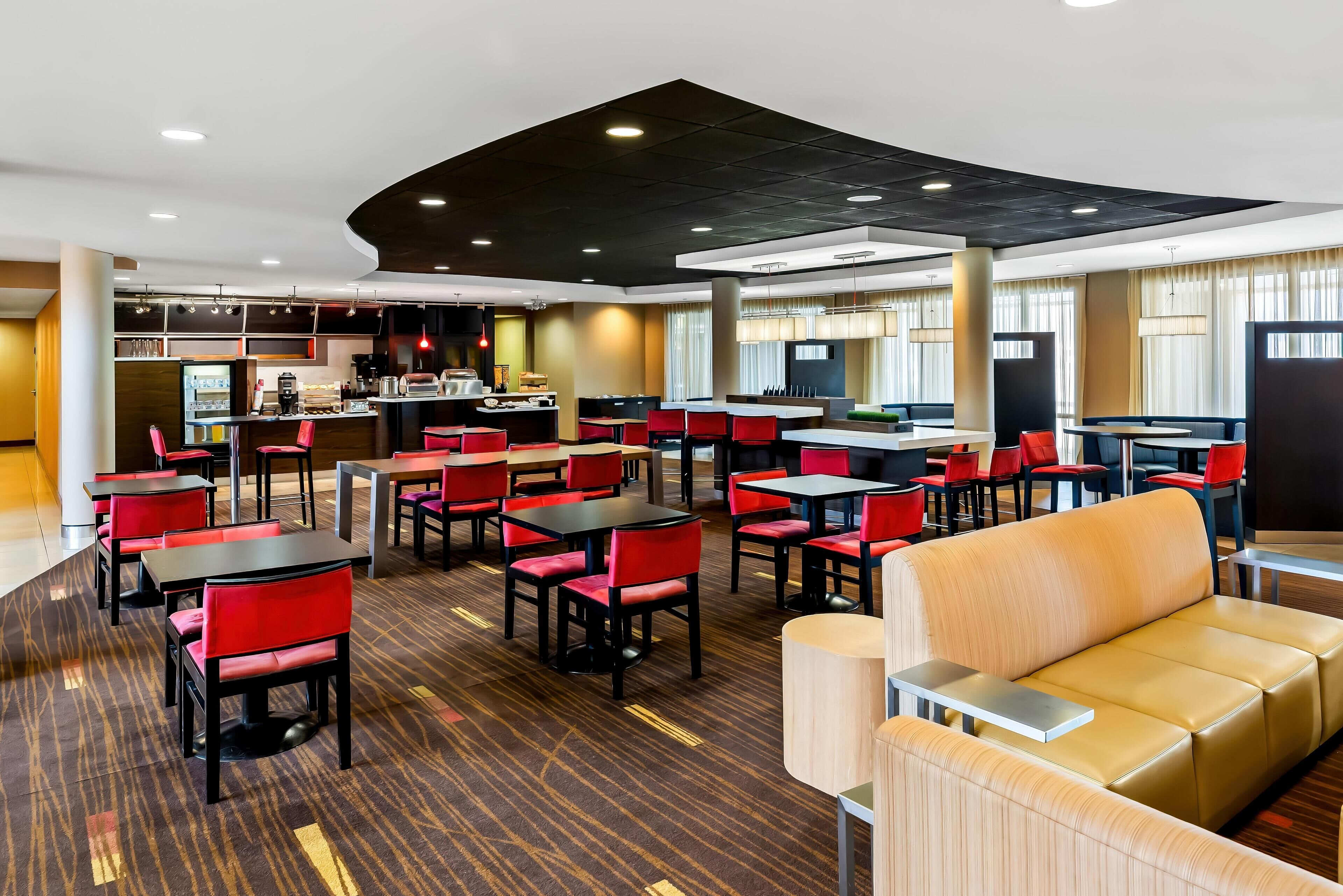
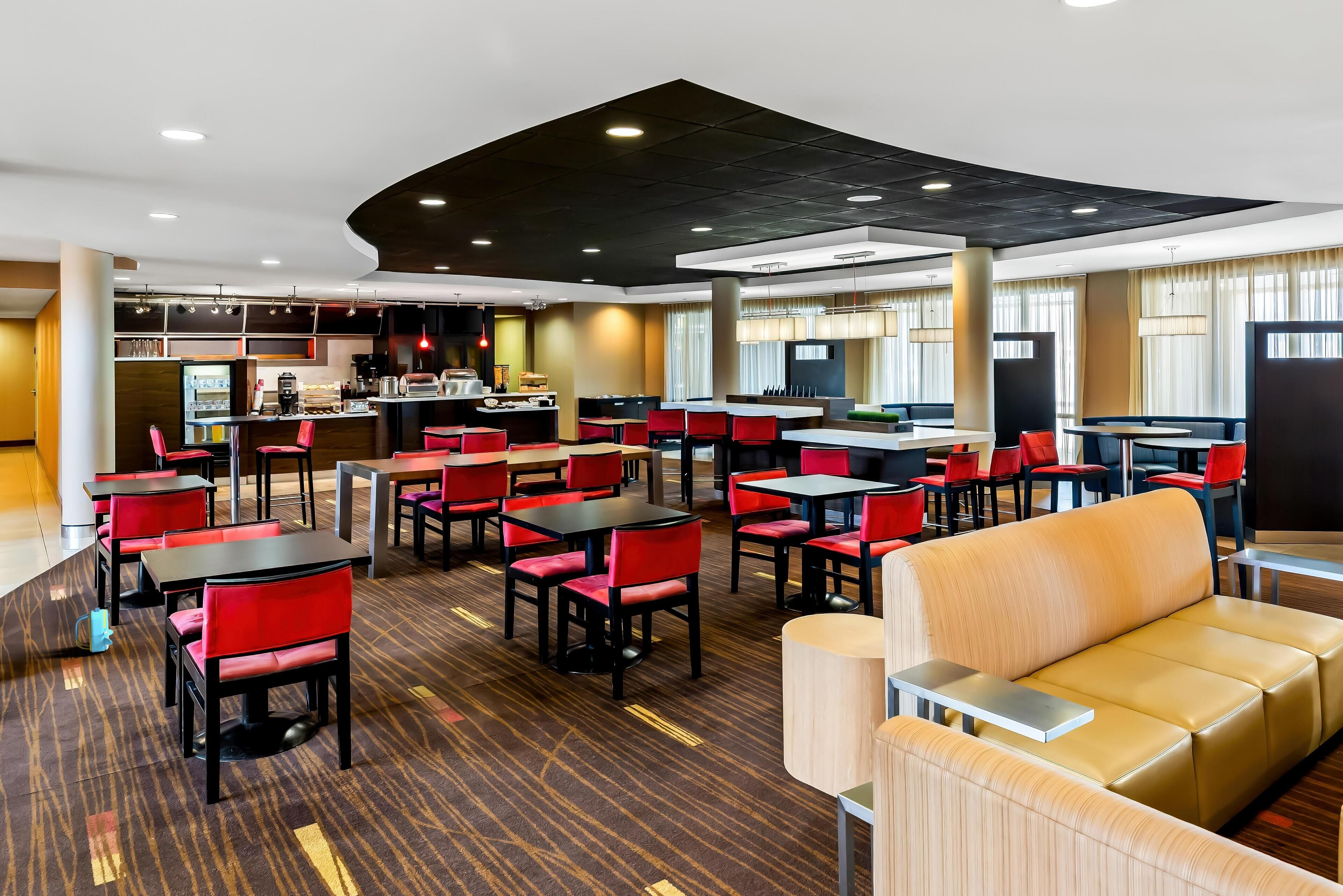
+ backpack (94, 629)
